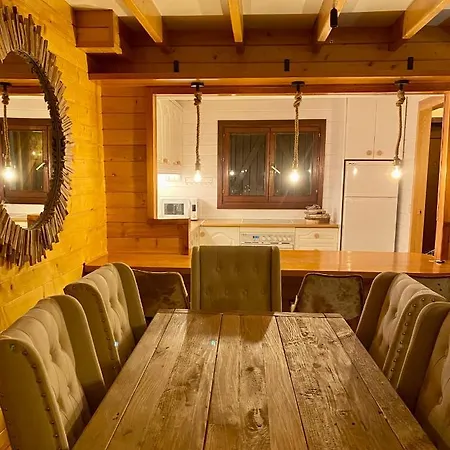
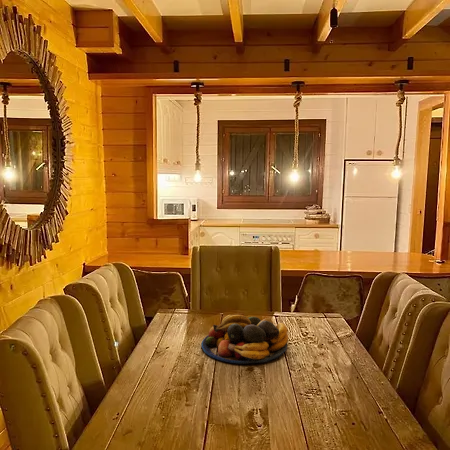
+ fruit bowl (243, 330)
